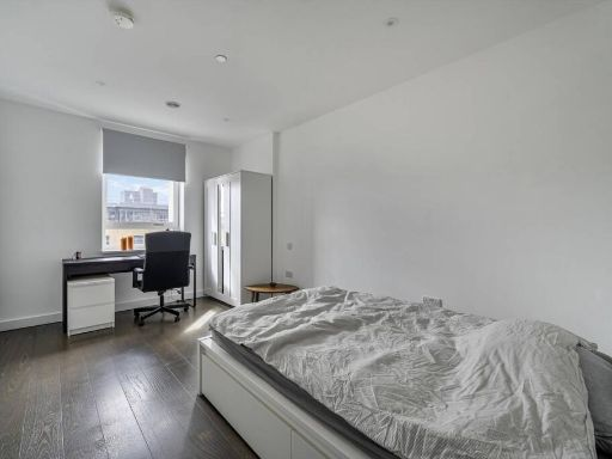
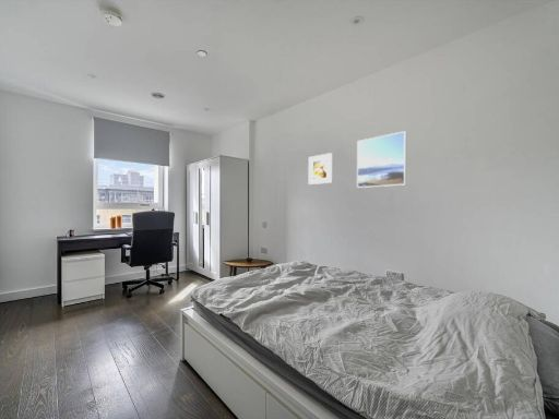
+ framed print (380, 160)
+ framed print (319, 169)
